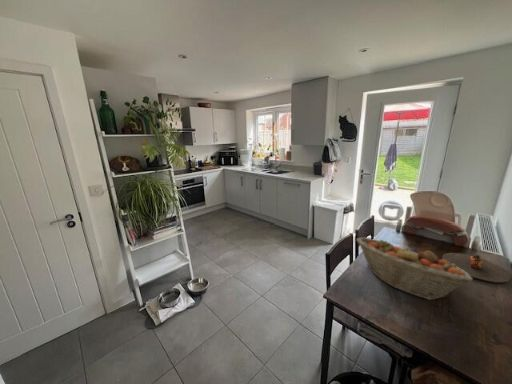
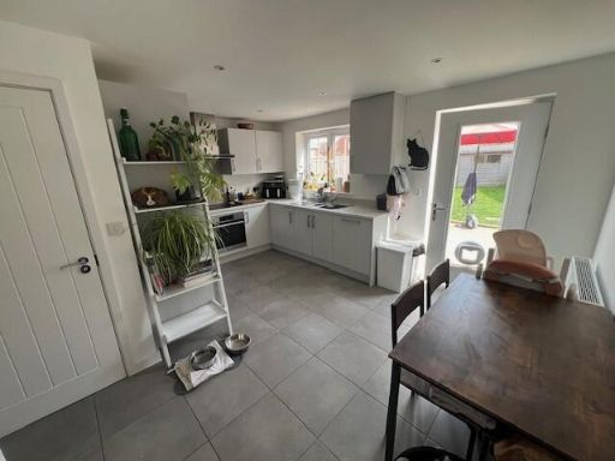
- plate (475, 261)
- fruit basket (404, 261)
